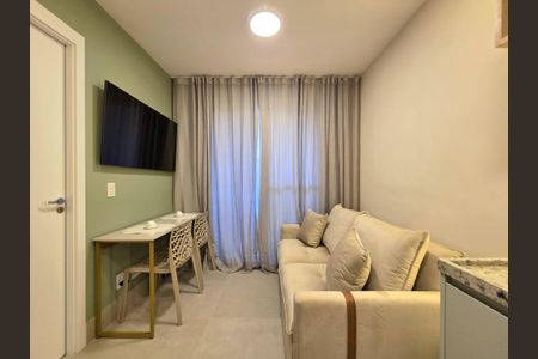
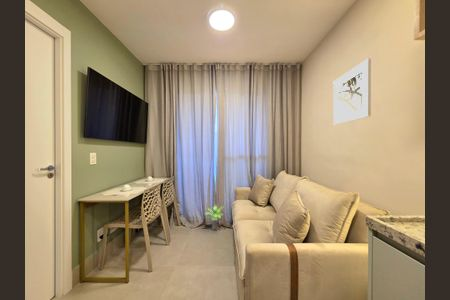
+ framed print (349, 96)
+ potted plant (214, 217)
